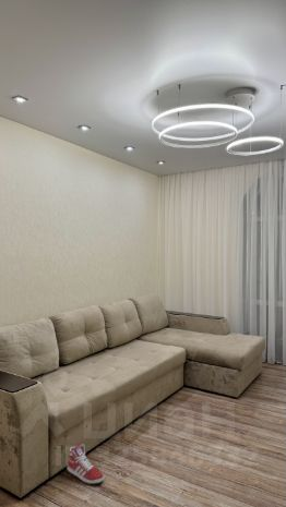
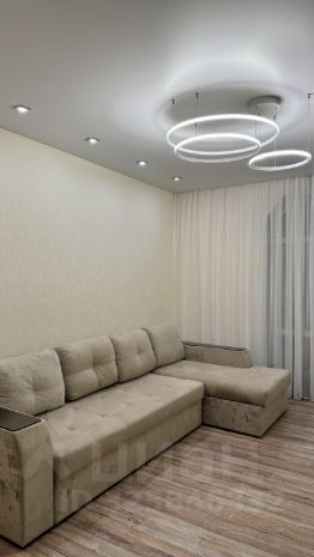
- sneaker (84, 462)
